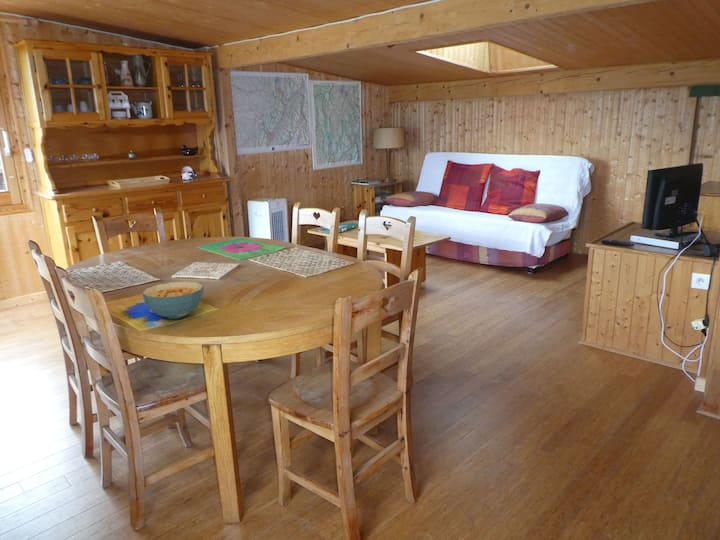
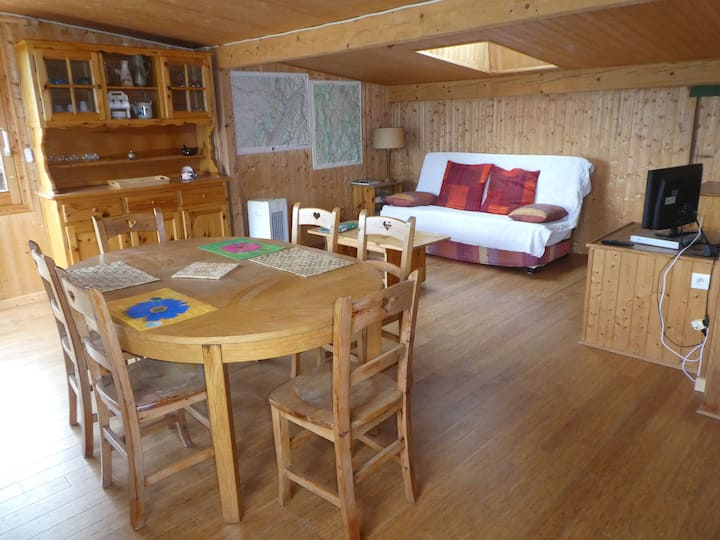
- cereal bowl (174, 302)
